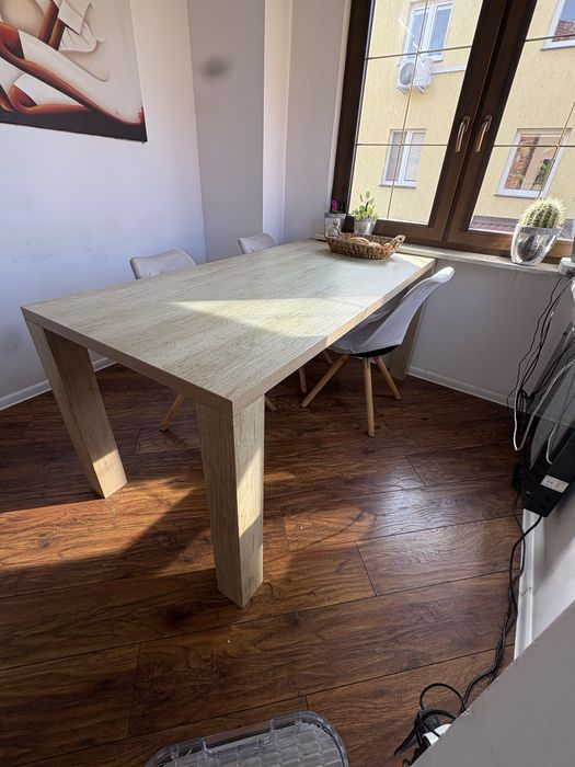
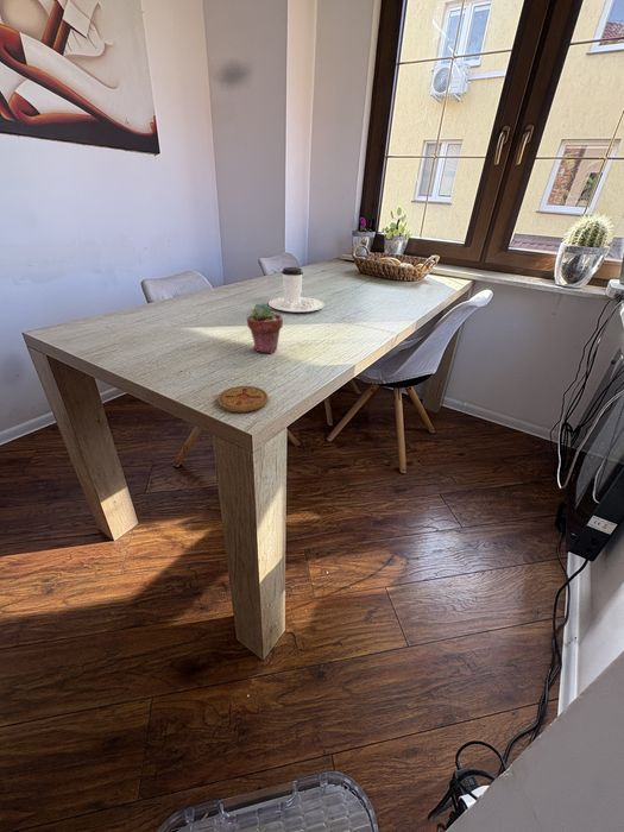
+ potted succulent (264, 326)
+ coffee cup (296, 288)
+ coaster (242, 398)
